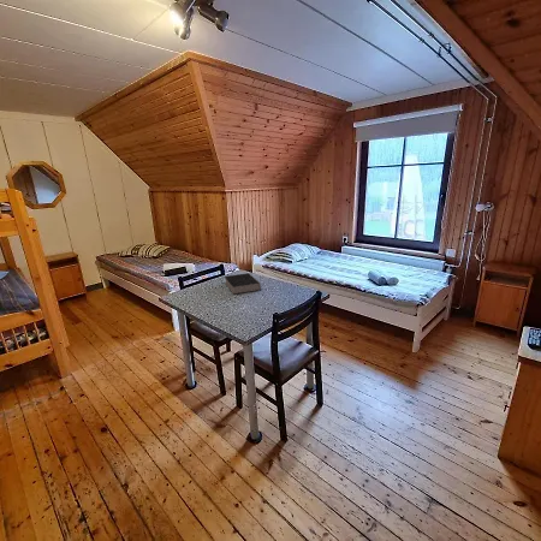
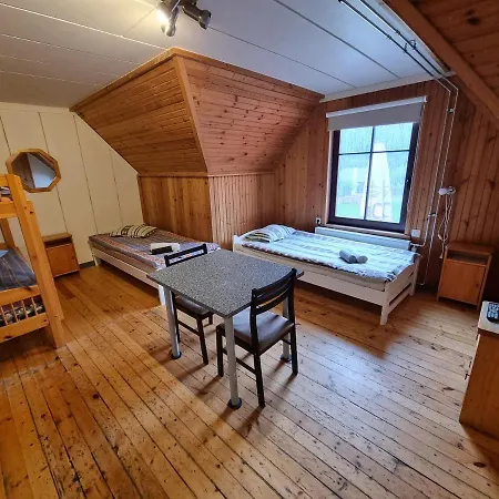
- book (240, 281)
